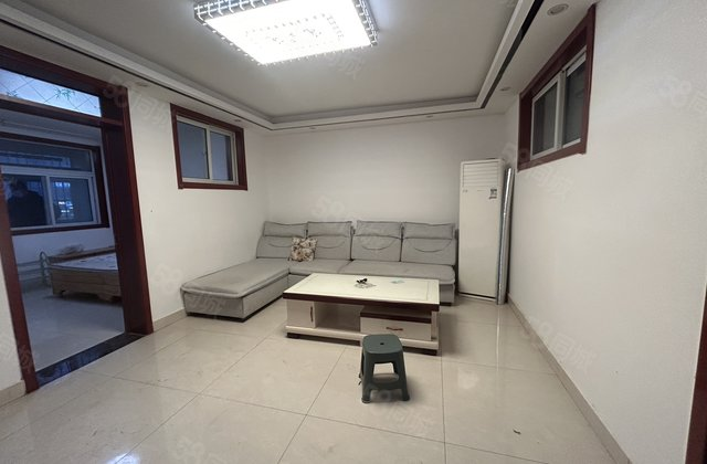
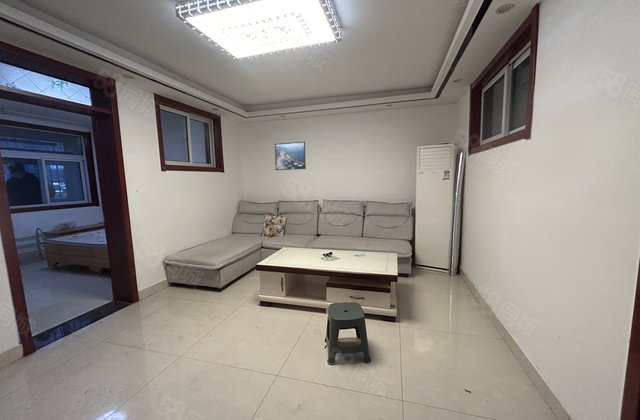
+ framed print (290, 156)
